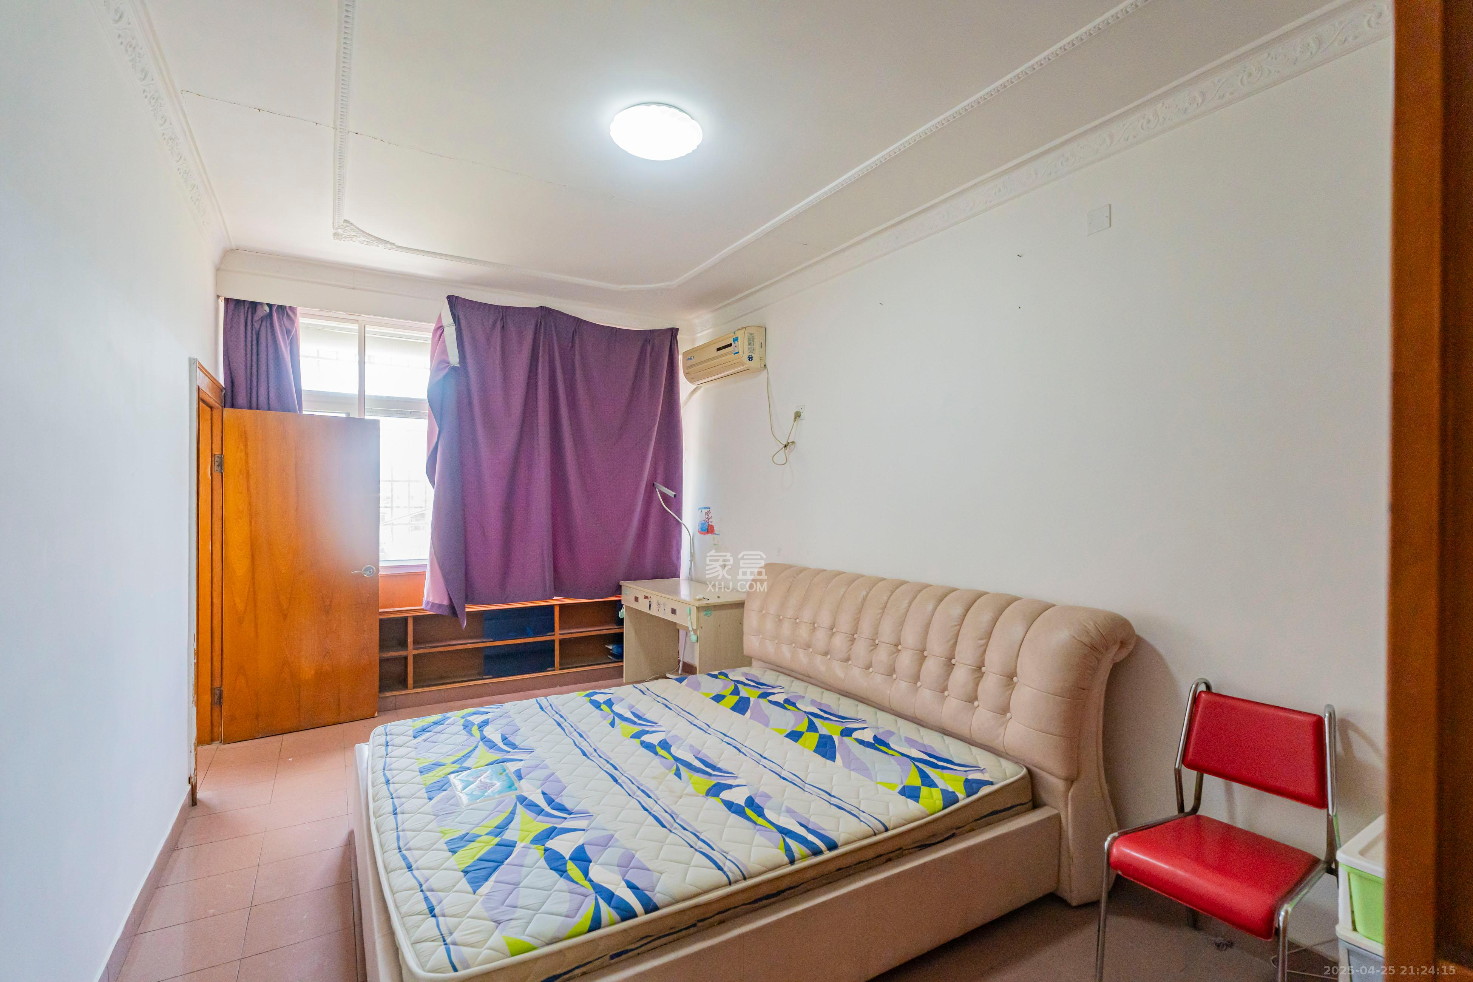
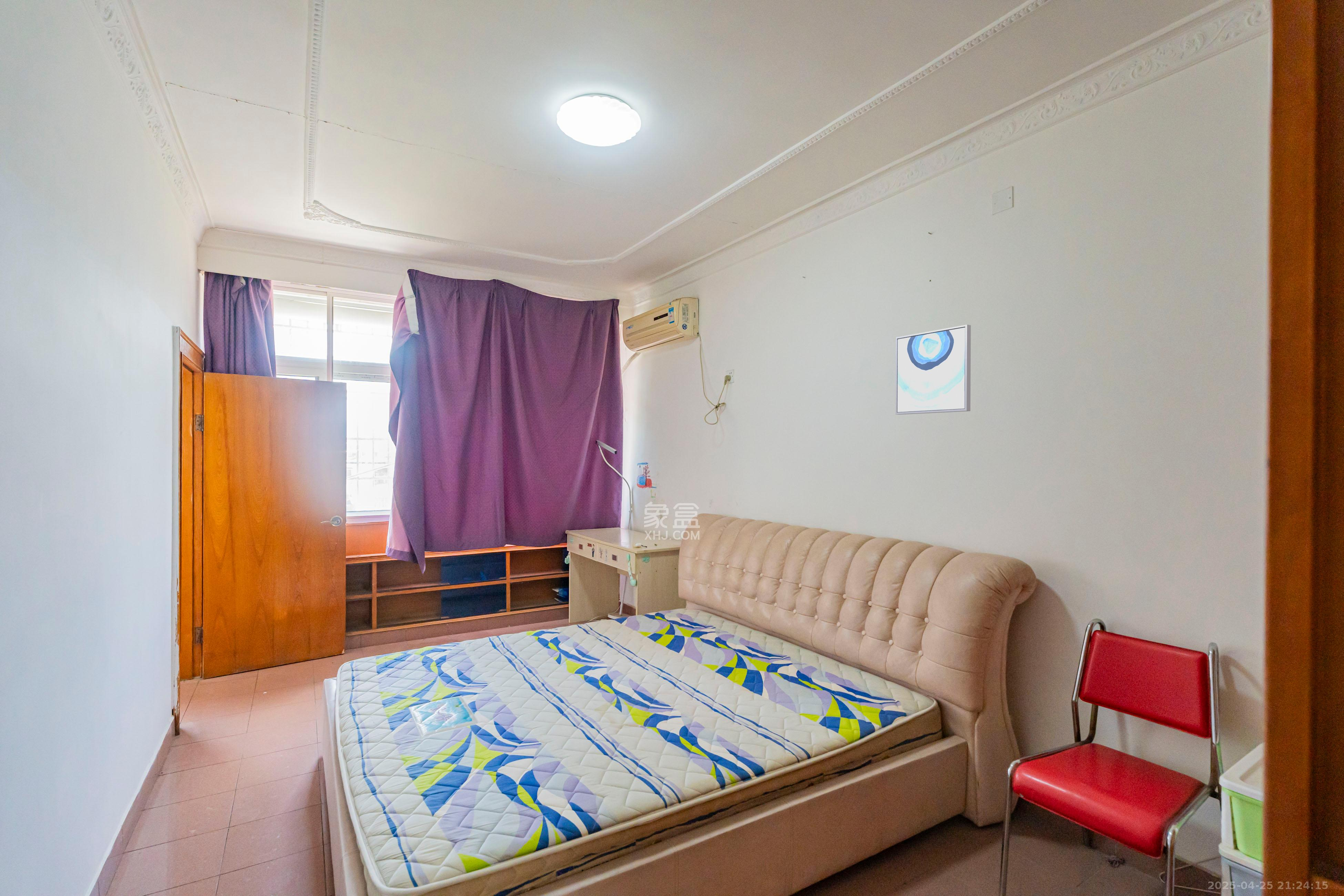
+ wall art (931, 372)
